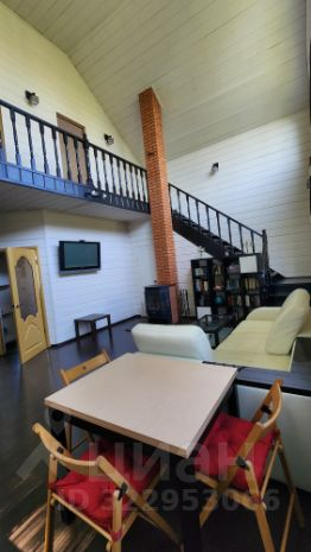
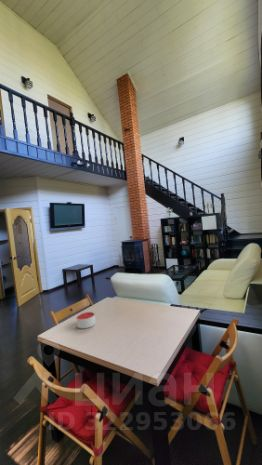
+ candle (85, 319)
